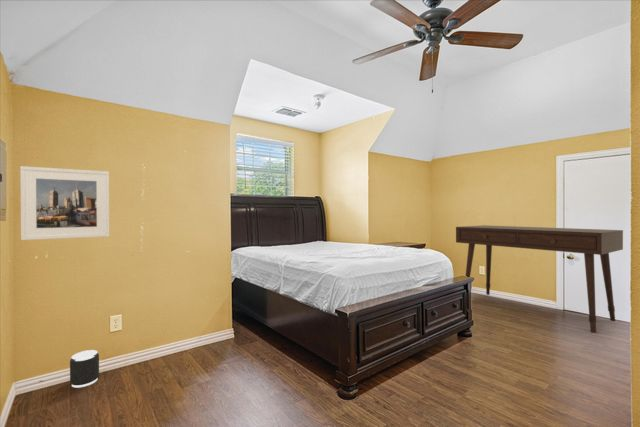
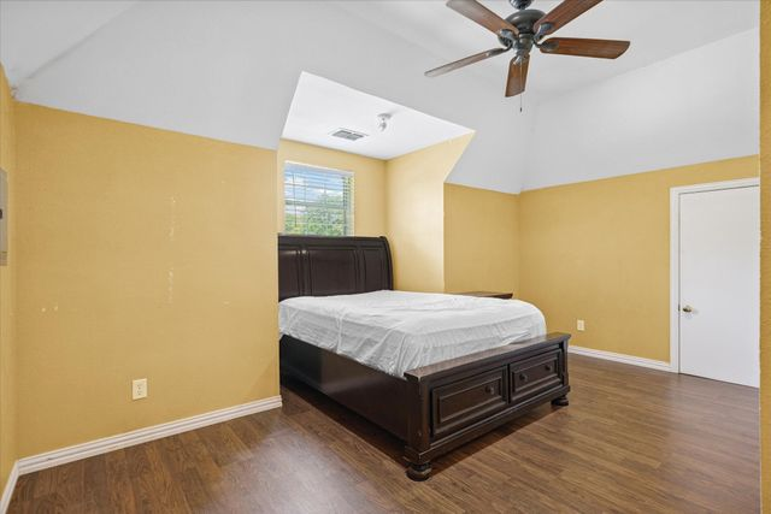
- desk (530, 248)
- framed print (67, 203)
- speaker (84, 368)
